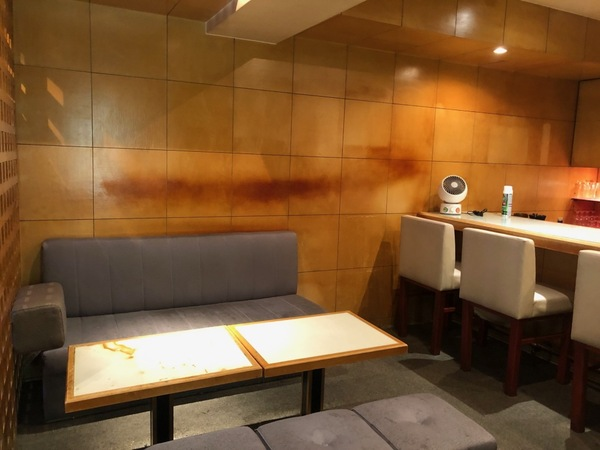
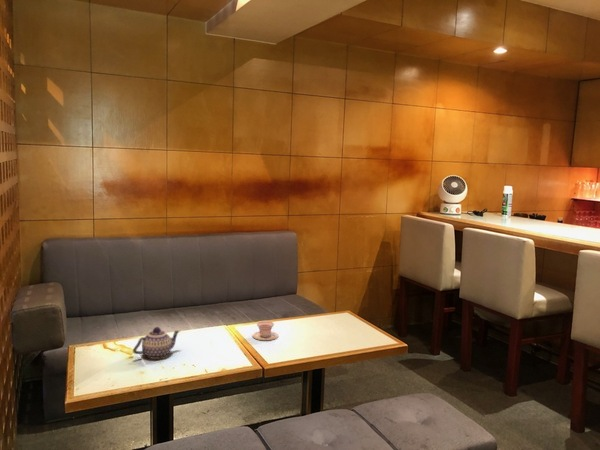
+ teapot (157, 341)
+ teacup (265, 330)
